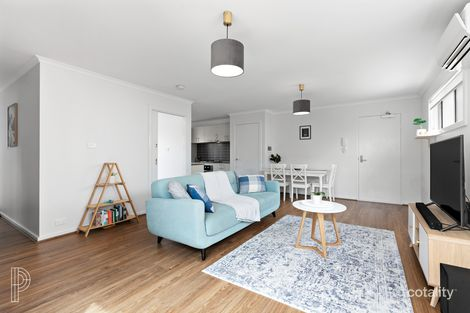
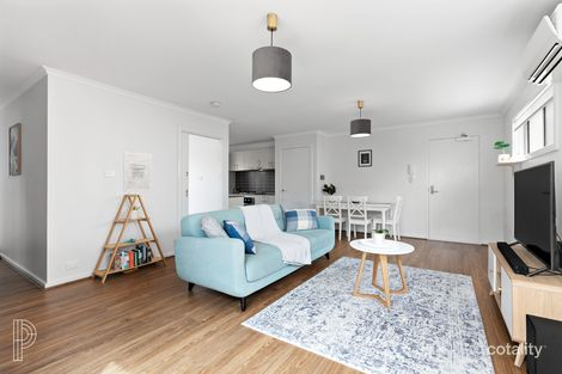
+ wall art (138, 172)
